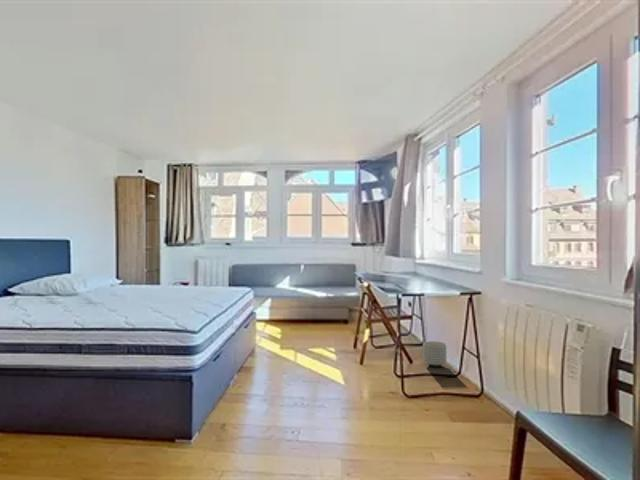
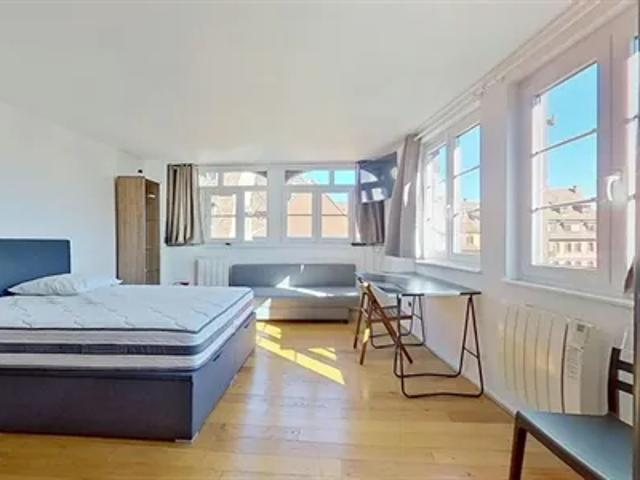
- planter (434, 354)
